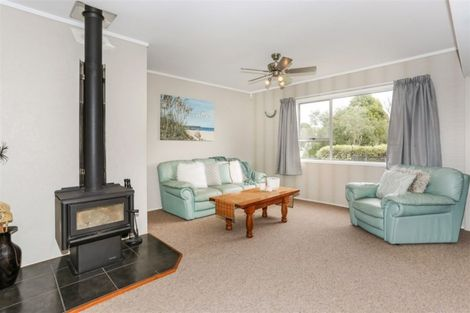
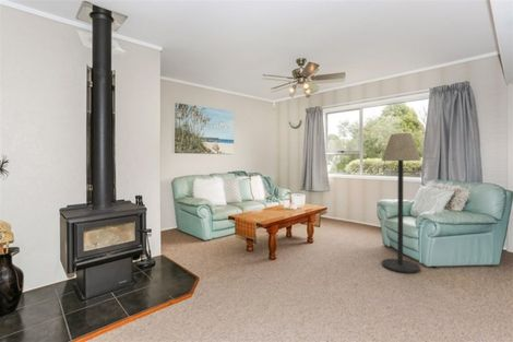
+ floor lamp (399, 200)
